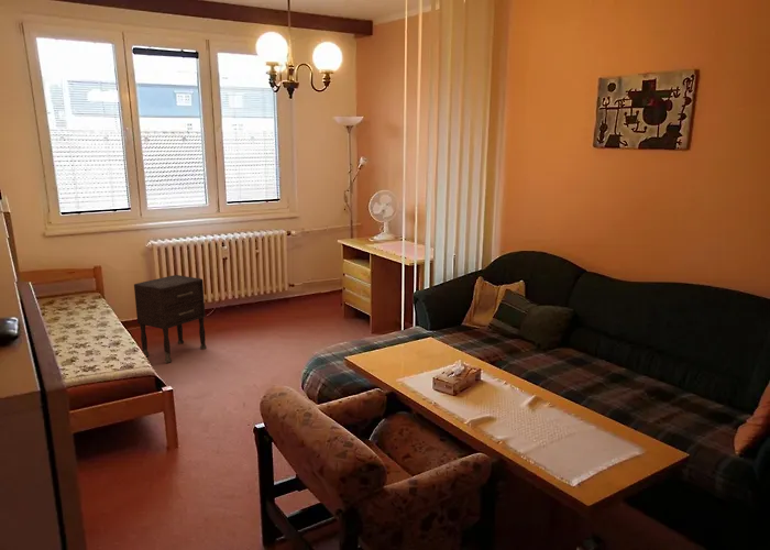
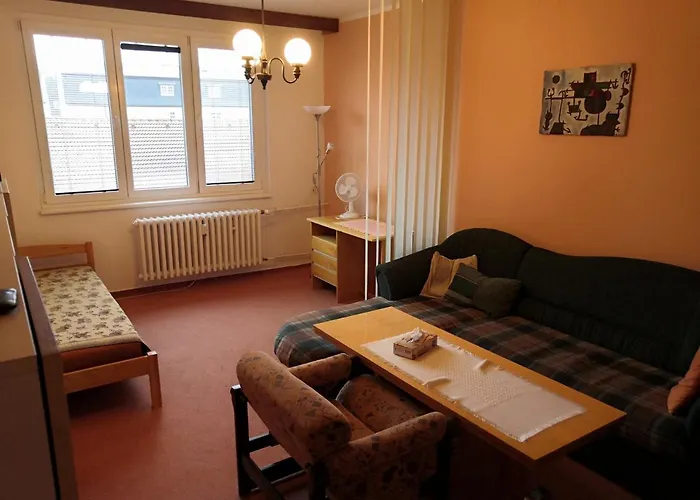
- nightstand (172, 317)
